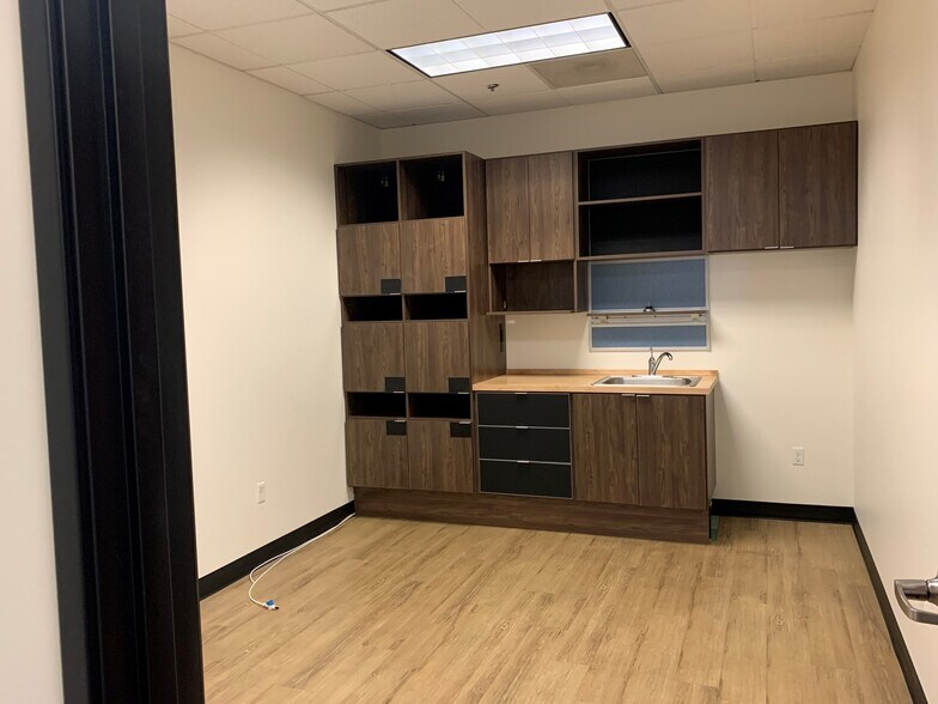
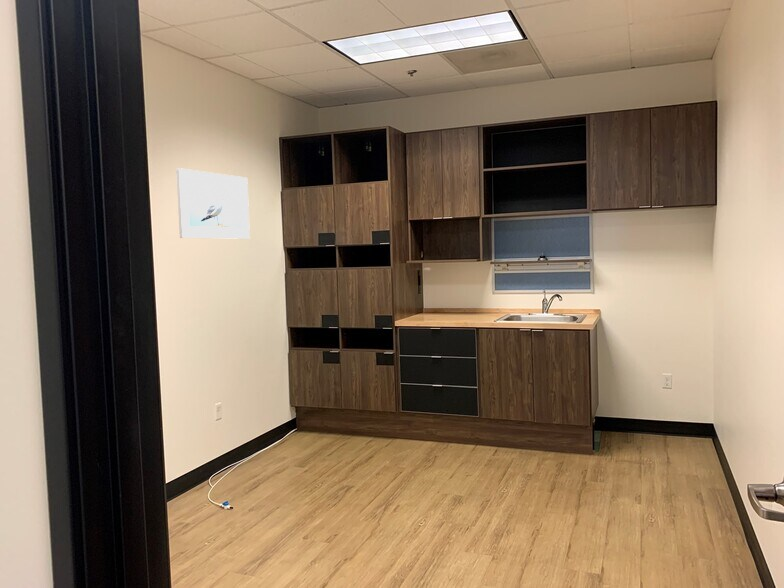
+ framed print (215, 205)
